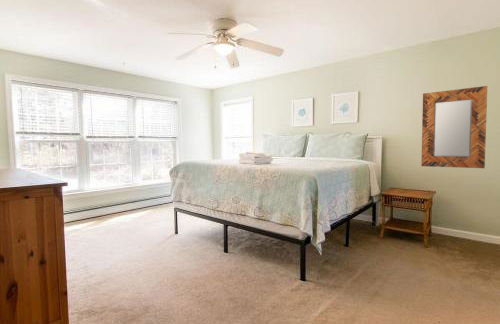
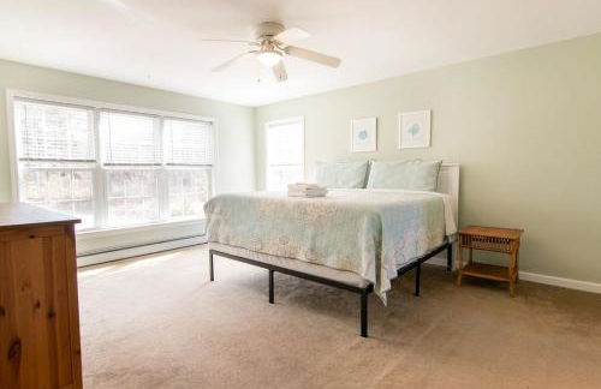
- home mirror (452, 128)
